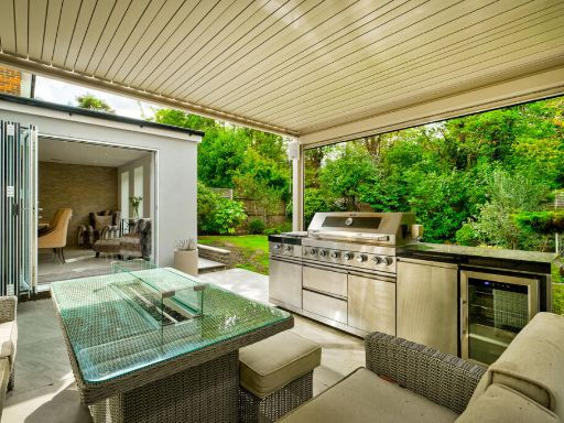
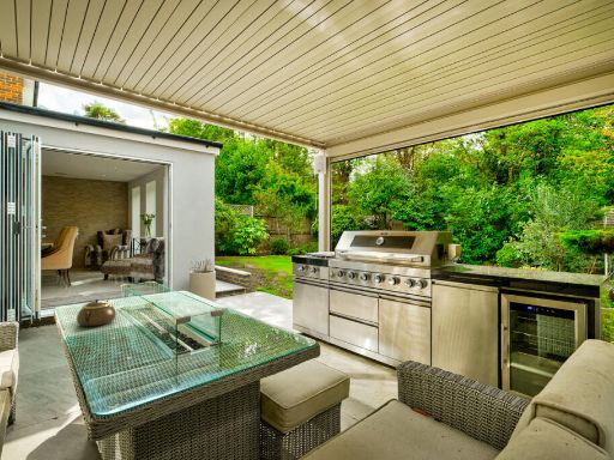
+ teapot (96, 310)
